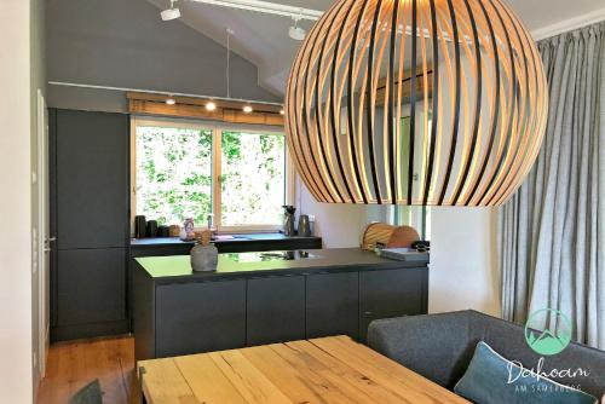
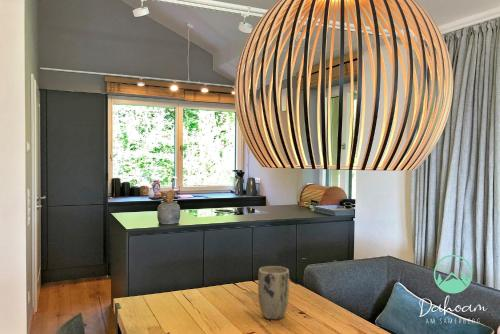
+ plant pot (273, 292)
